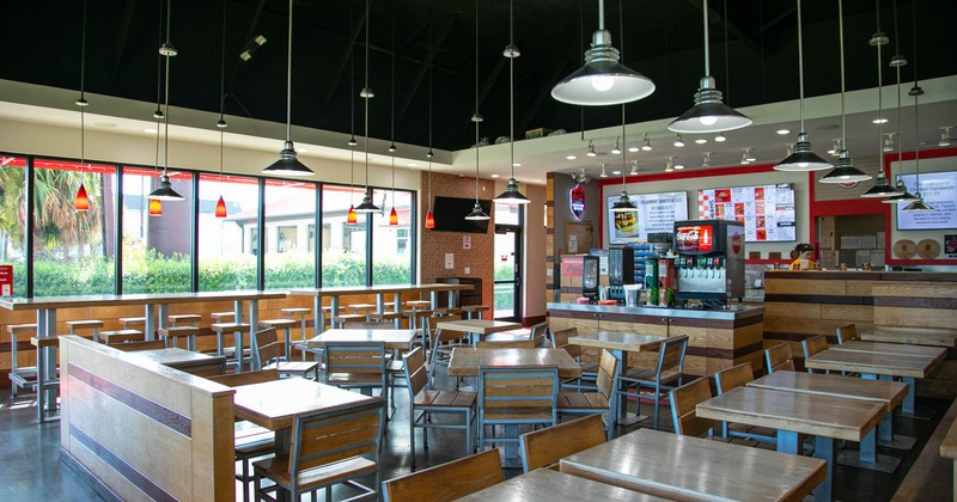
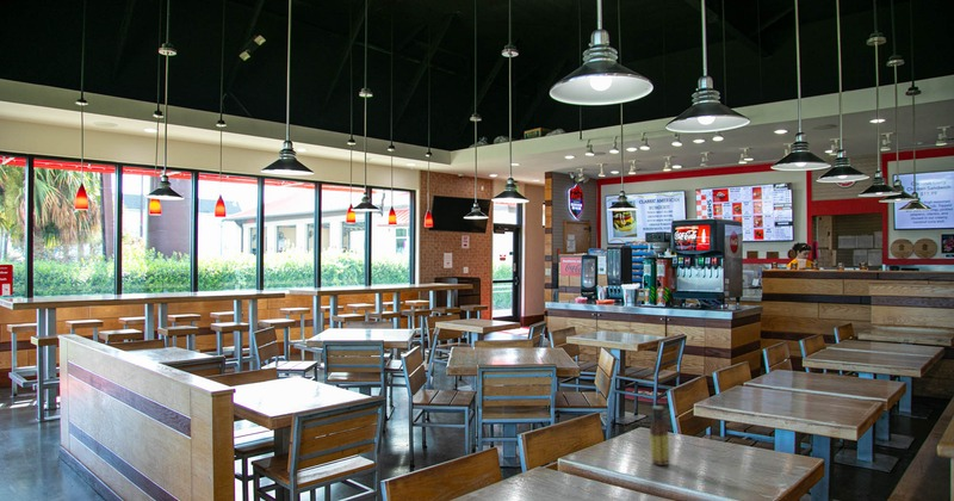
+ sauce bottle (659, 434)
